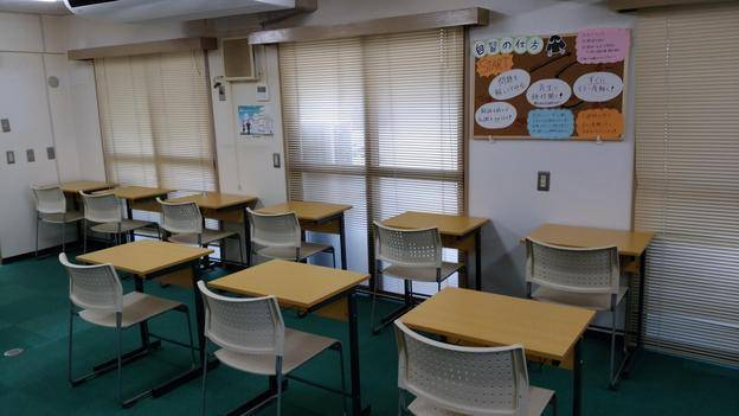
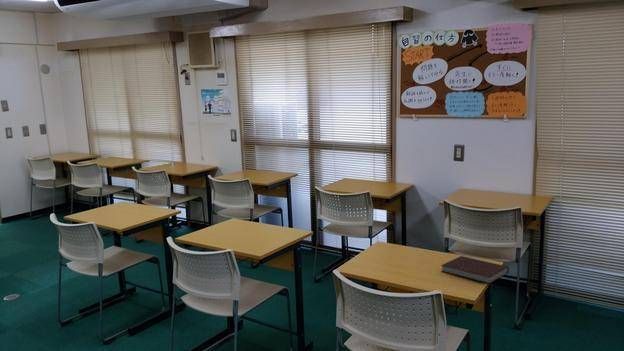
+ notebook (474, 269)
